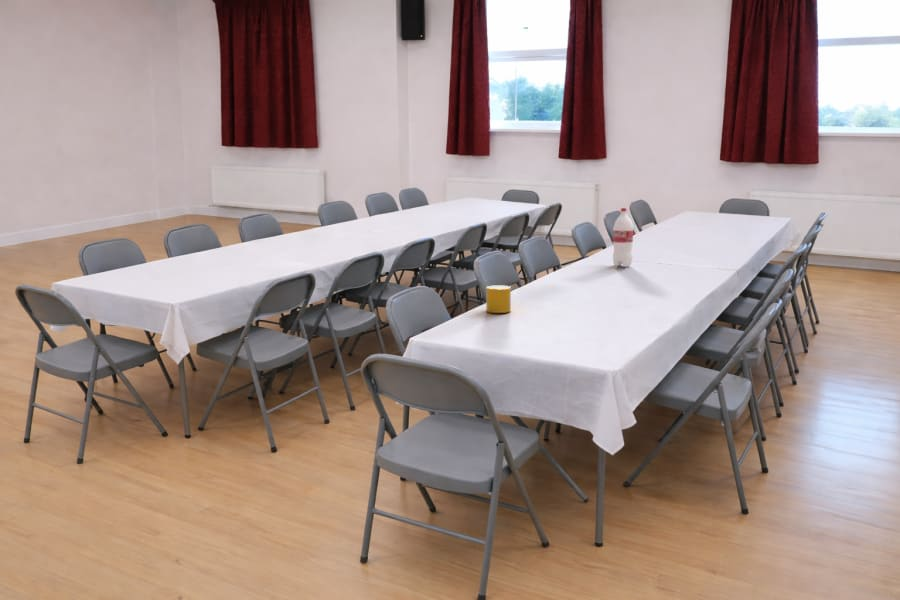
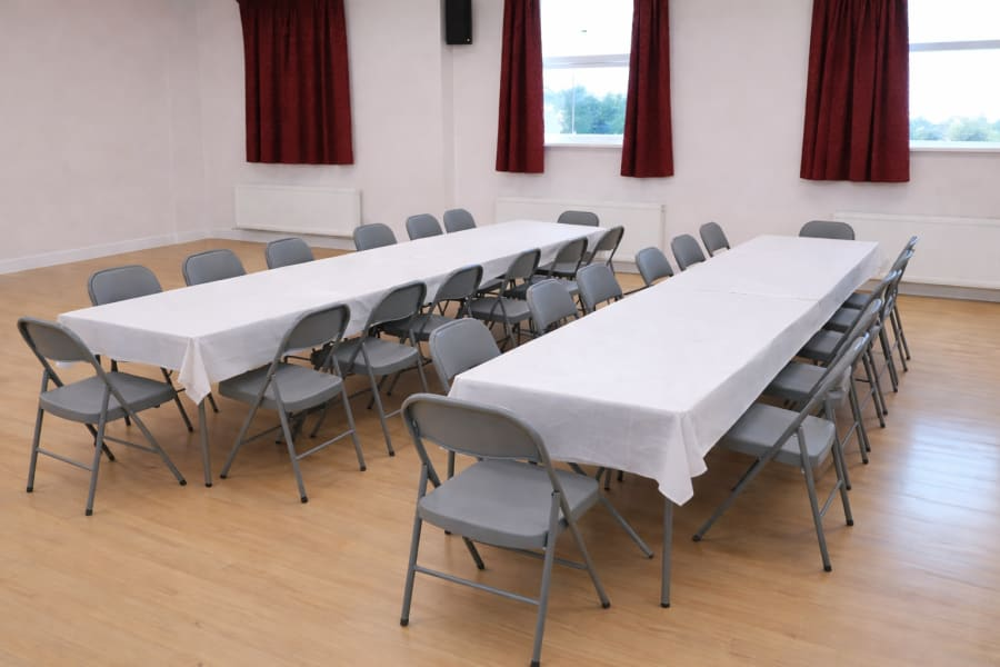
- cup (498, 298)
- bottle (623, 237)
